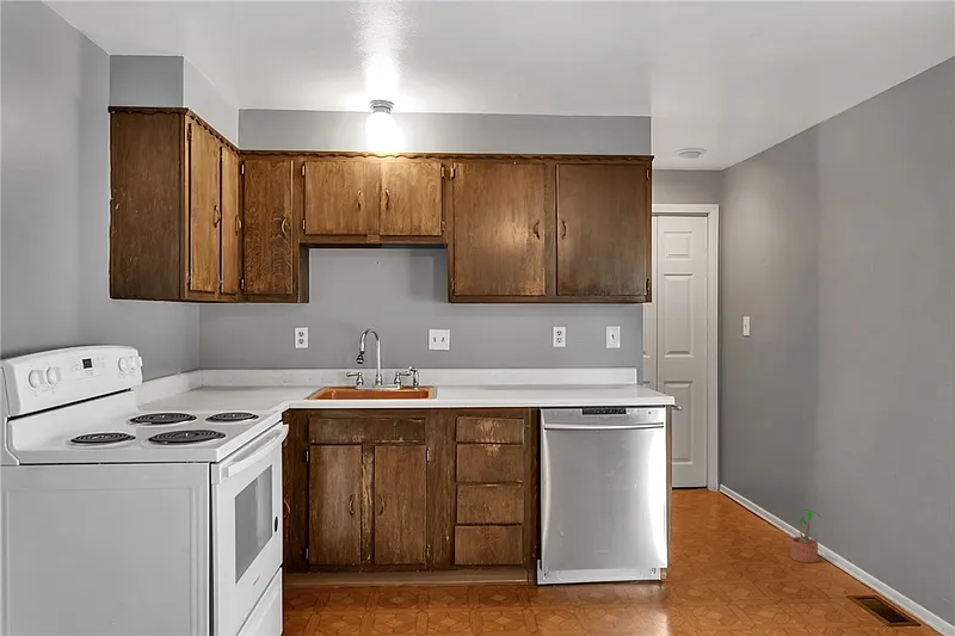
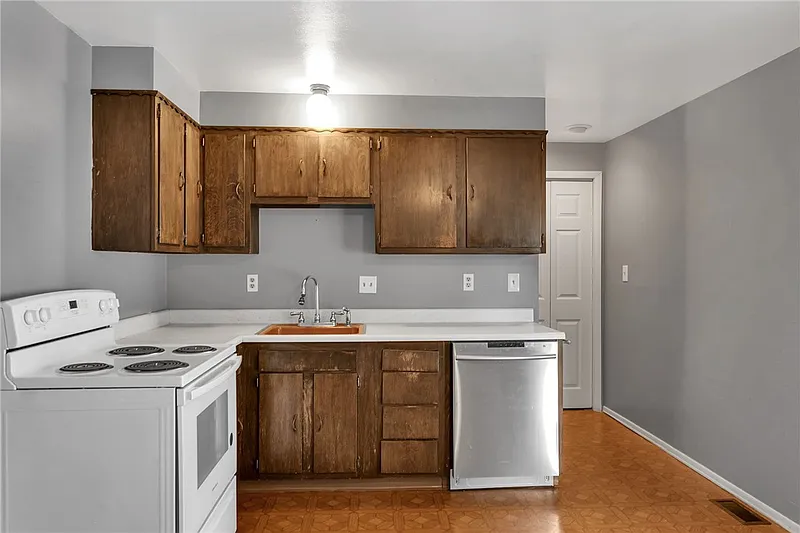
- potted plant (807, 533)
